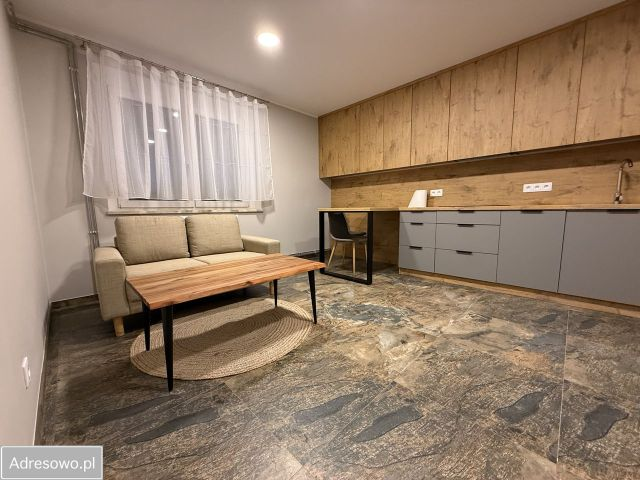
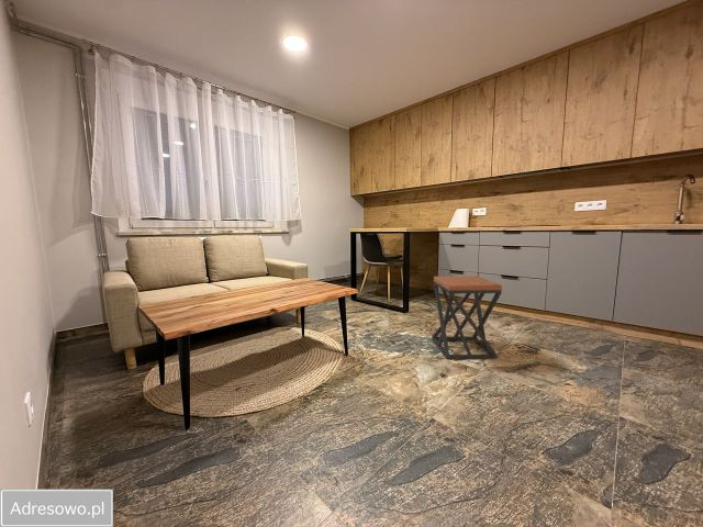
+ stool (464, 314)
